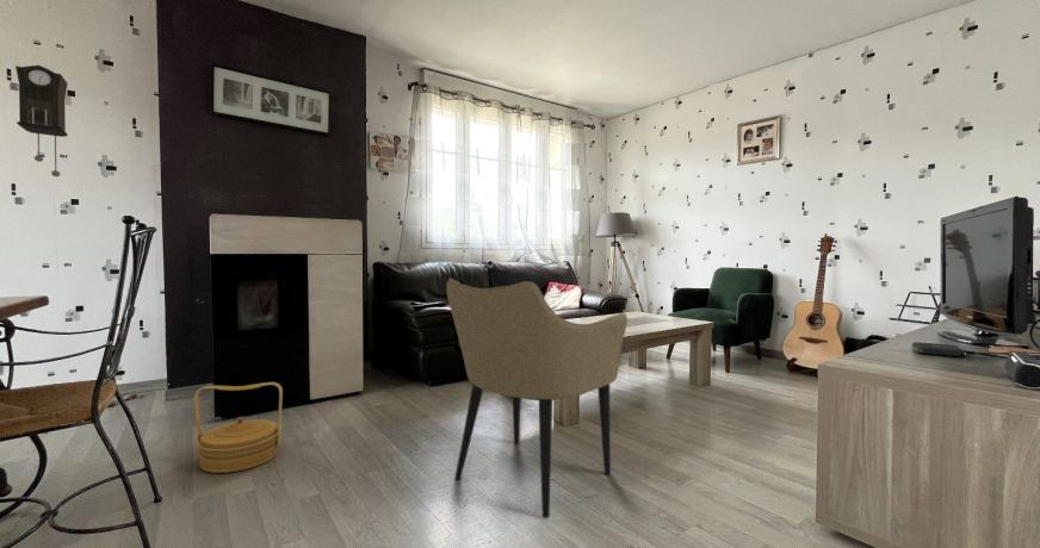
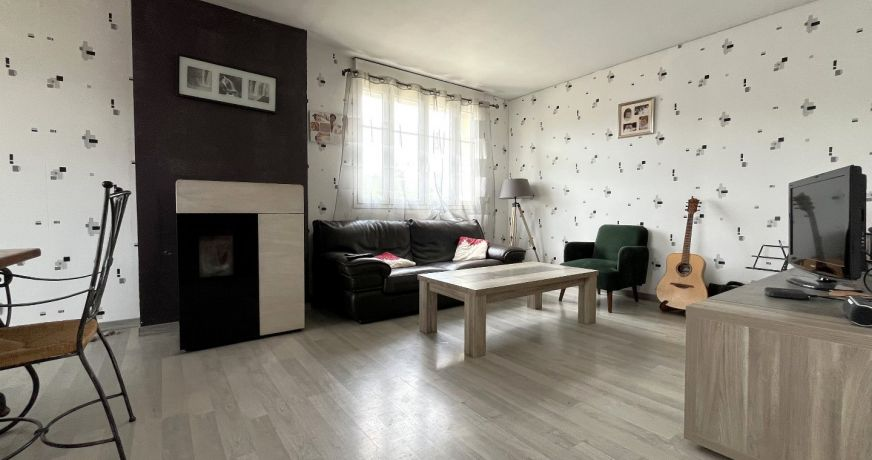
- armchair (525, 379)
- basket (240, 421)
- pendulum clock (43, 122)
